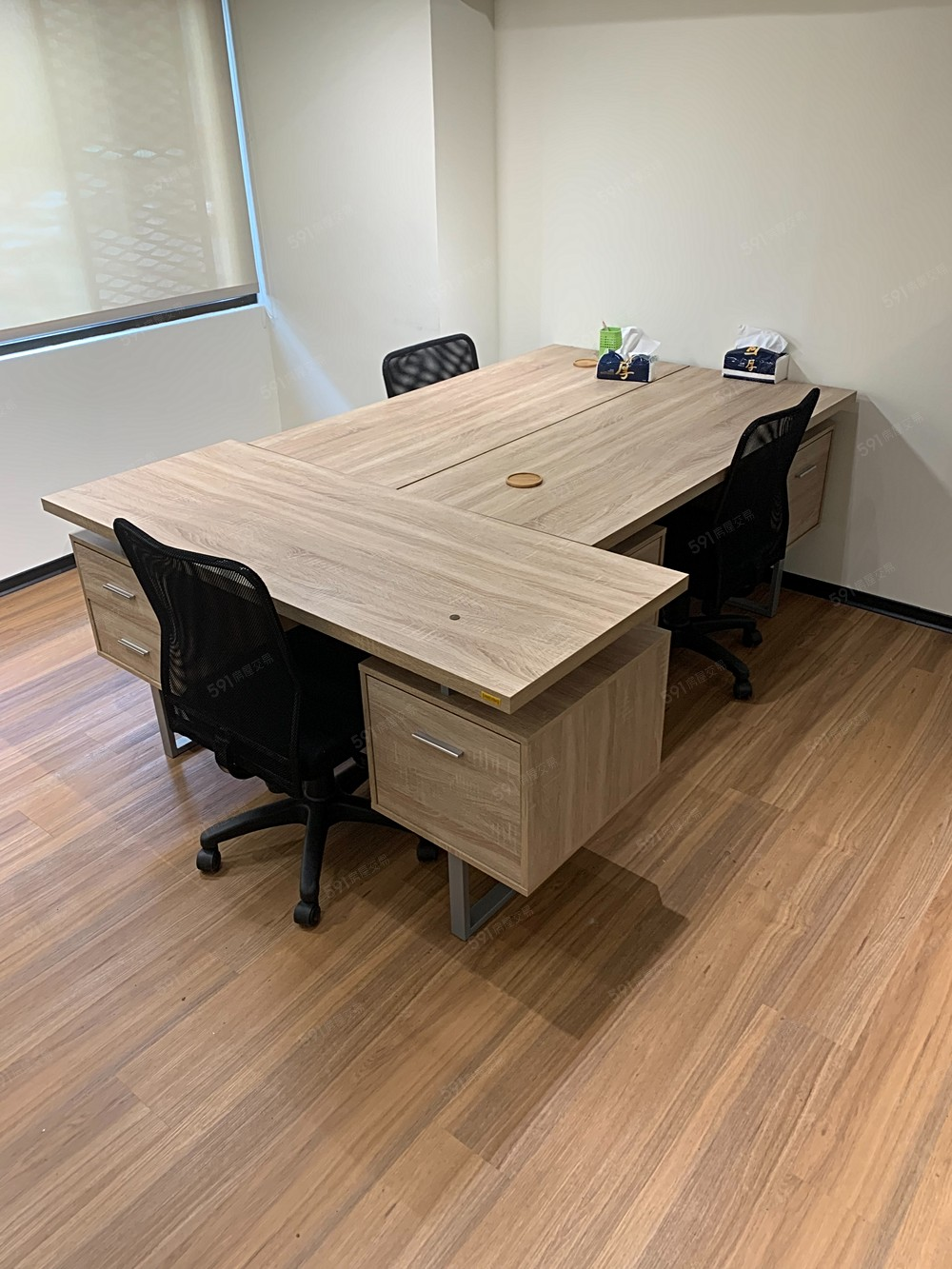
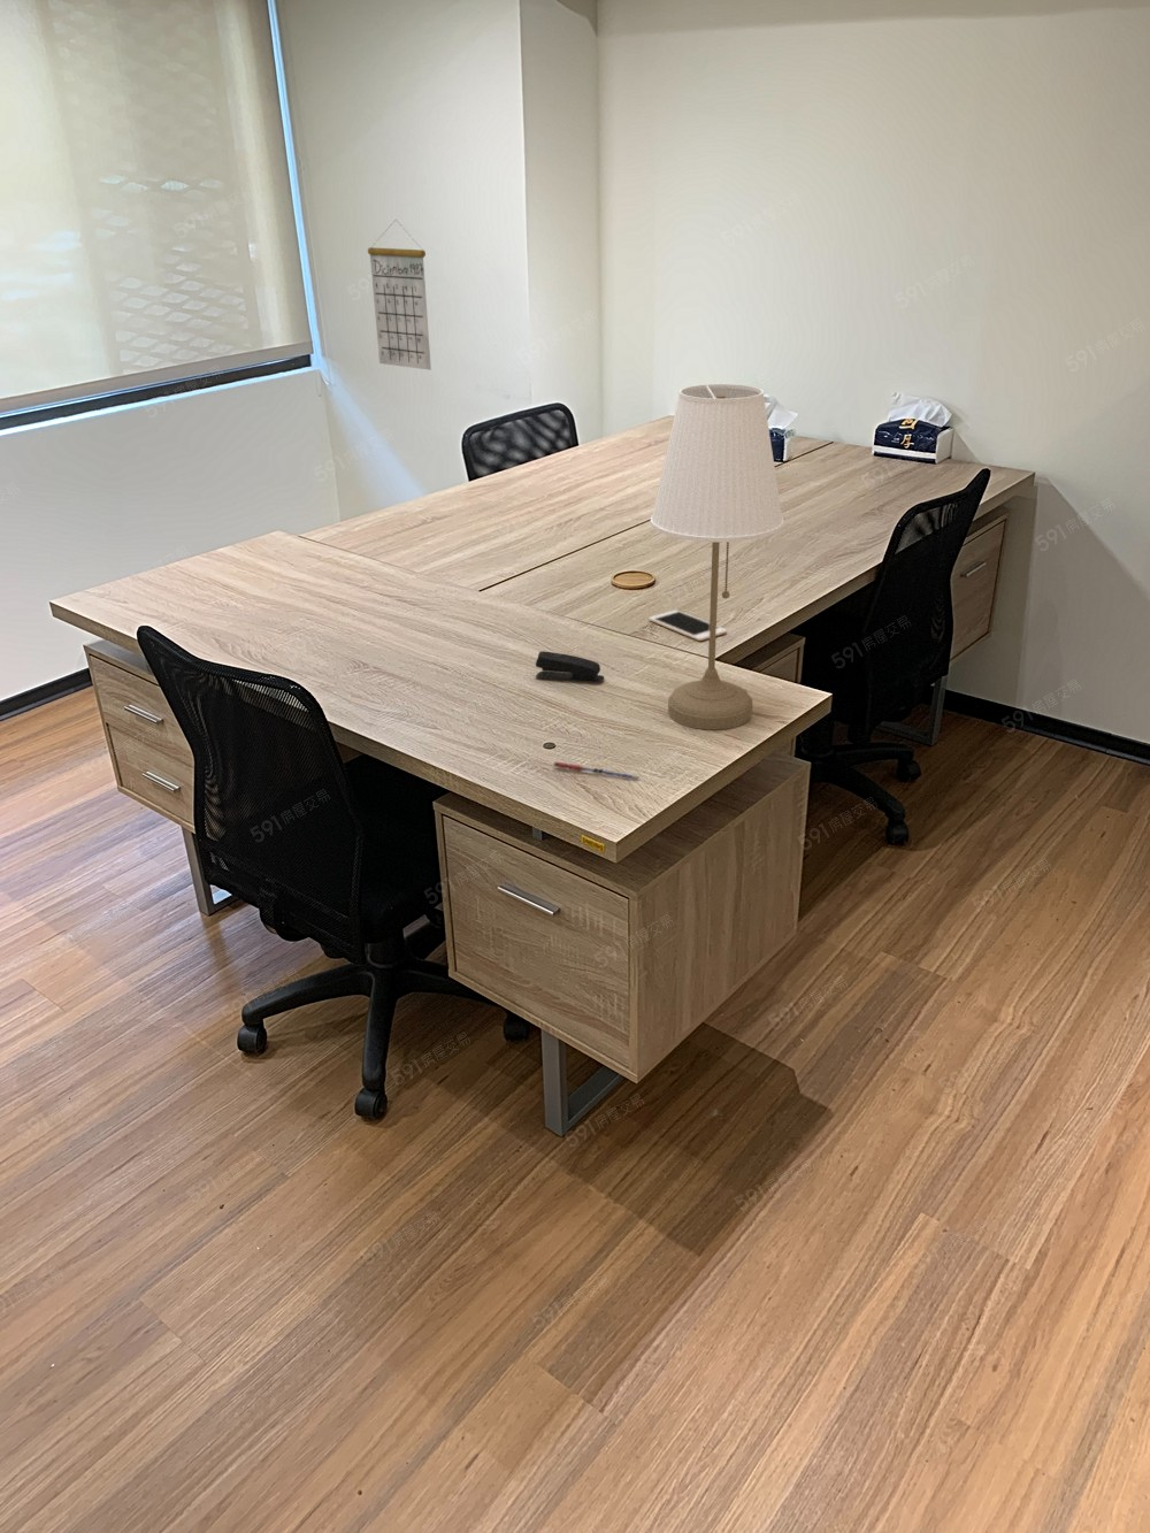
+ desk lamp (714, 562)
+ calendar (399, 295)
+ pen (596, 770)
+ cell phone (686, 625)
+ stapler (569, 666)
